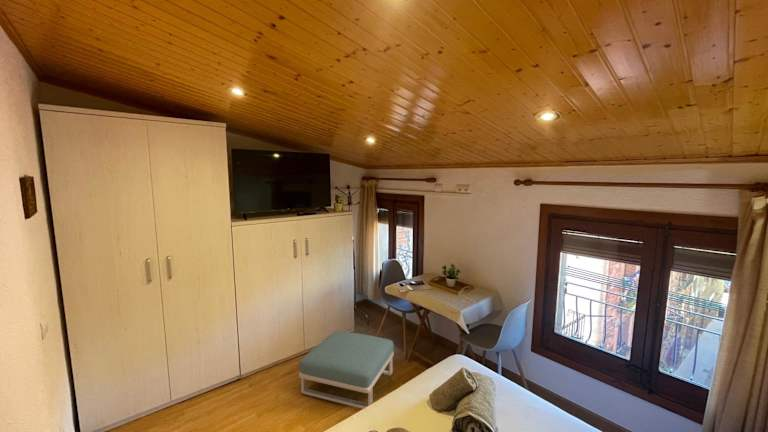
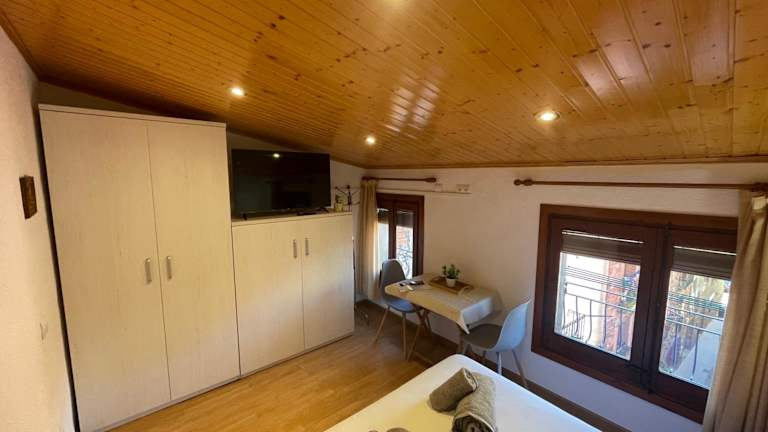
- footstool (349, 364)
